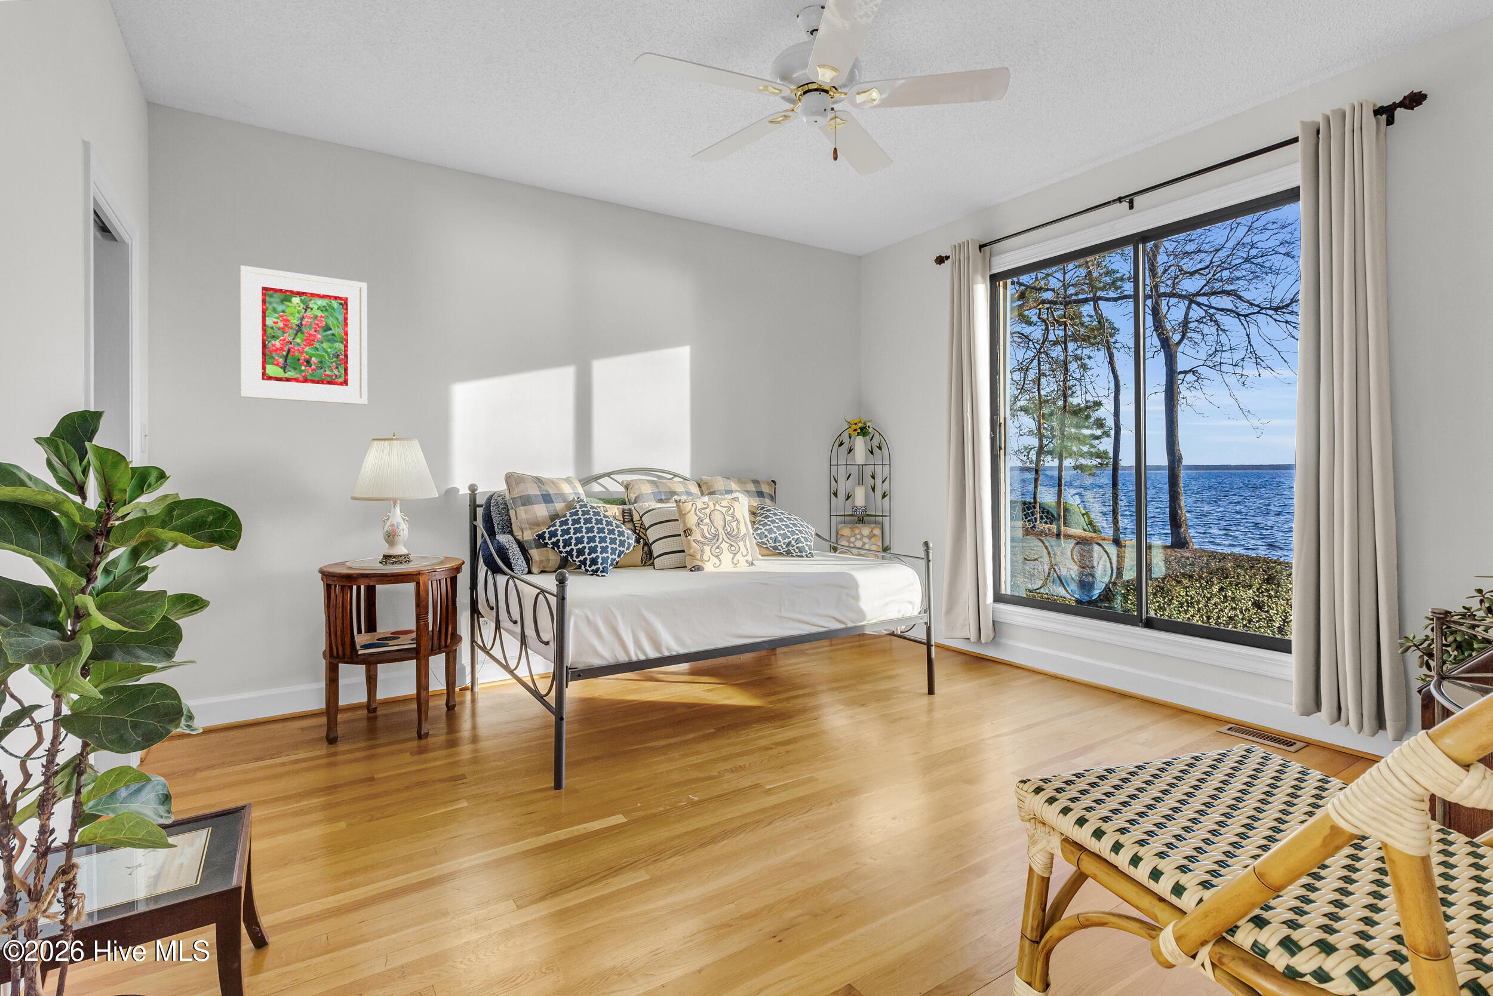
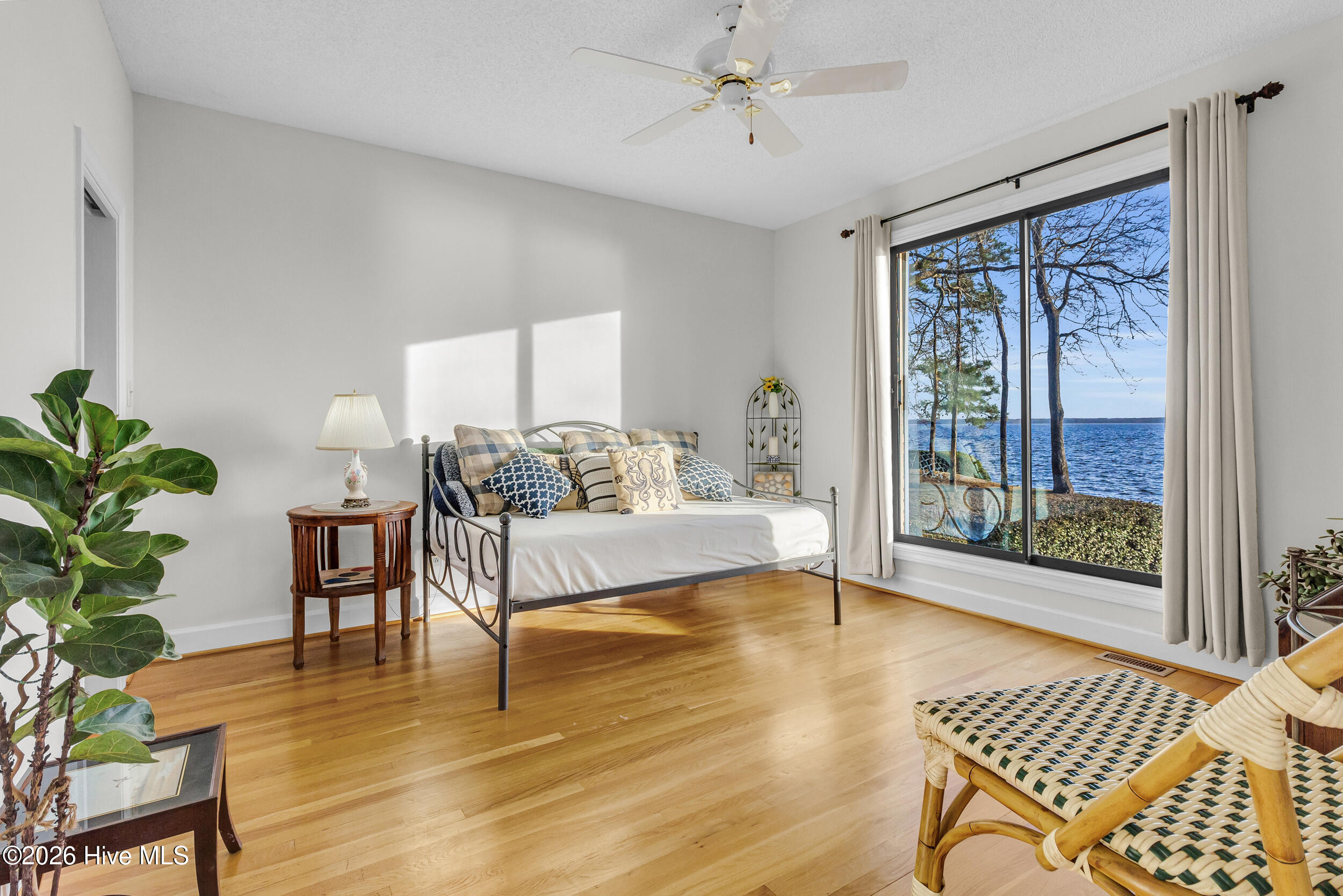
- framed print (306, 338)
